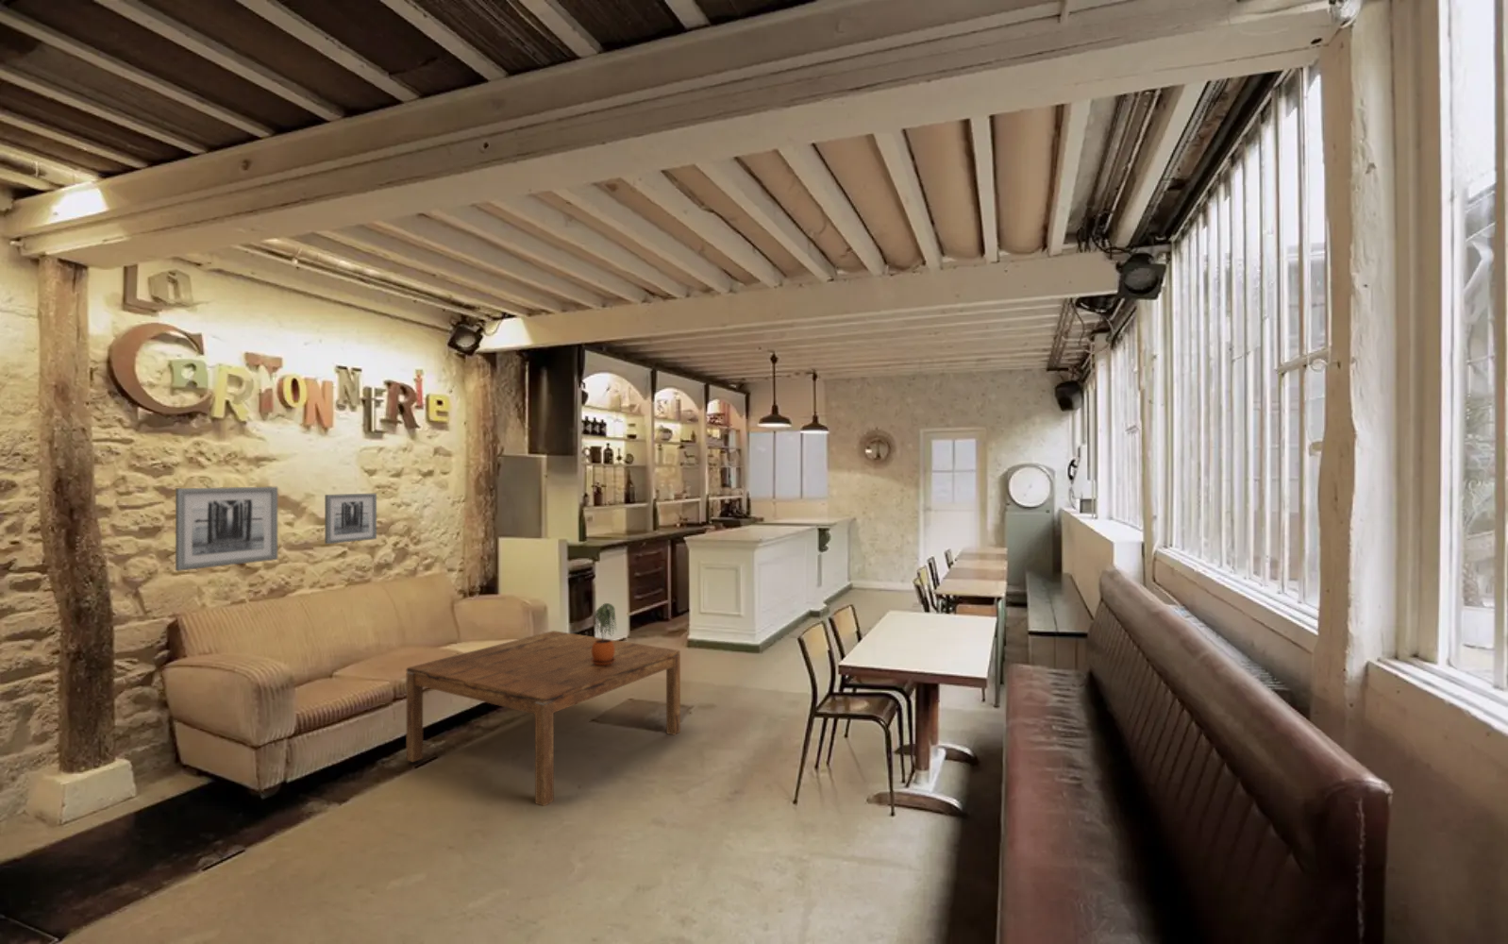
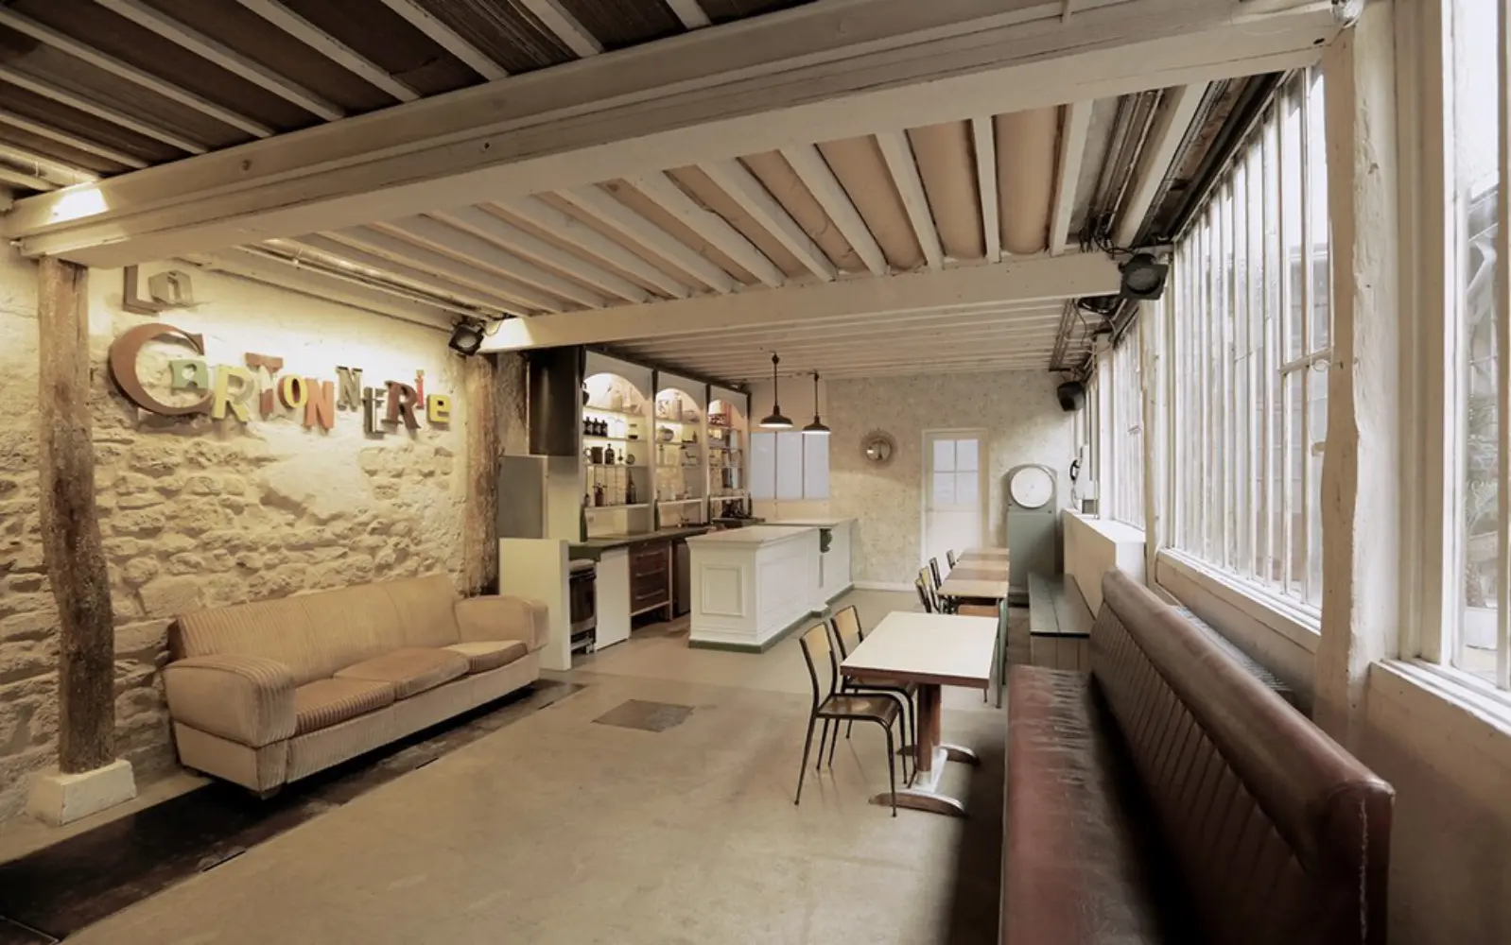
- wall art (351, 518)
- wall art (229, 525)
- coffee table (549, 703)
- potted plant (605, 633)
